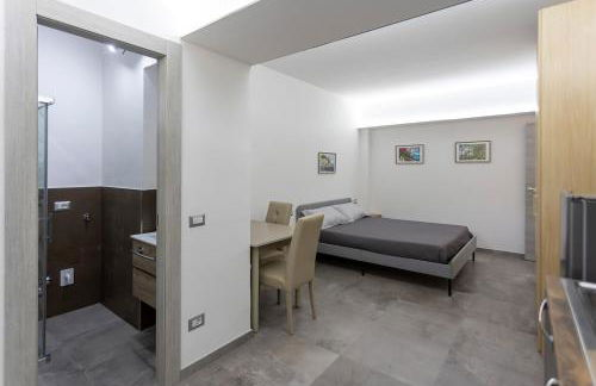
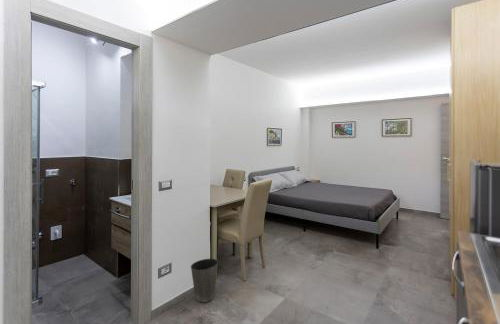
+ waste basket (204, 280)
